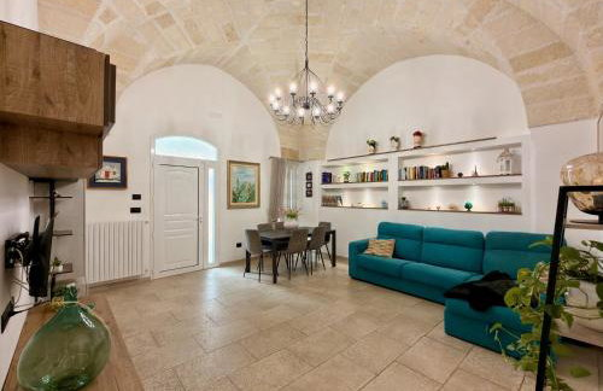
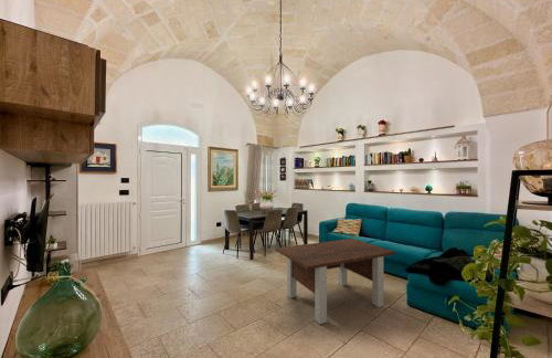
+ coffee table (338, 274)
